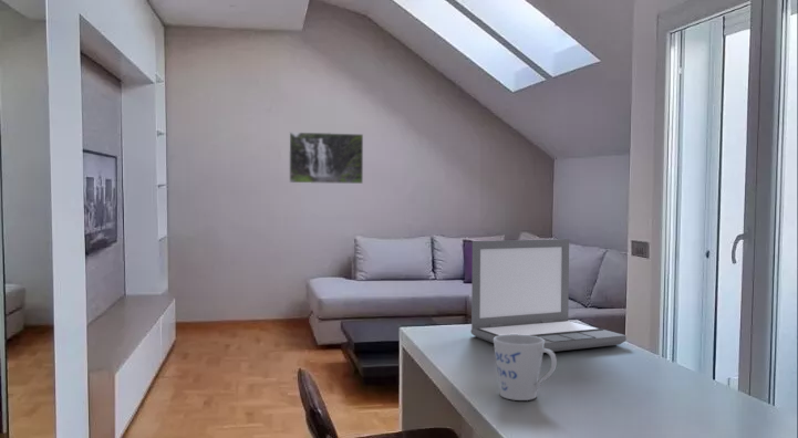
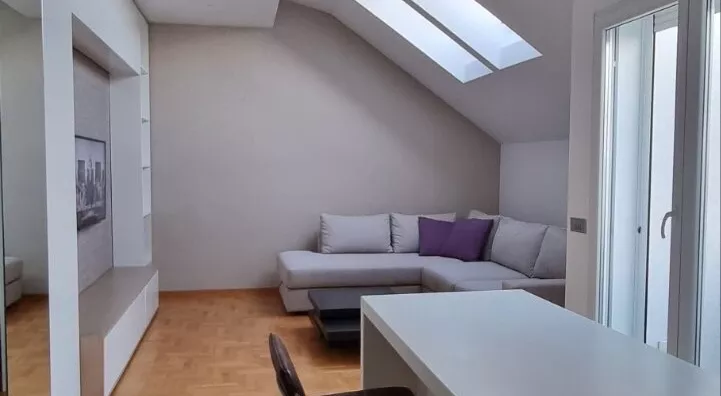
- laptop (547, 291)
- mug (525, 368)
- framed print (327, 158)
